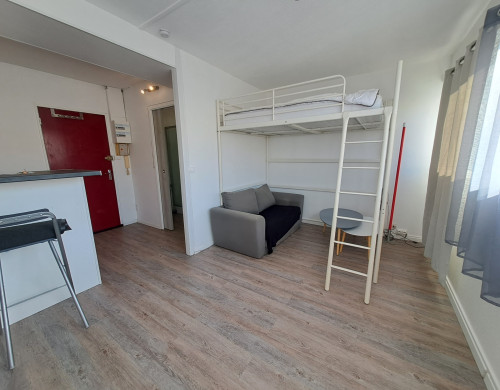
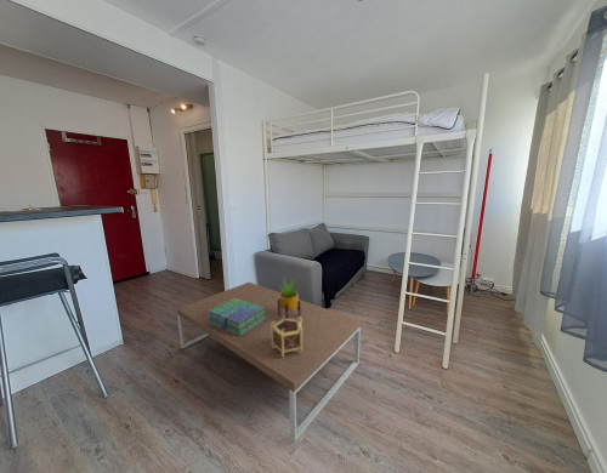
+ coffee table (263, 335)
+ decorative box (288, 334)
+ stack of books (237, 314)
+ potted plant (288, 297)
